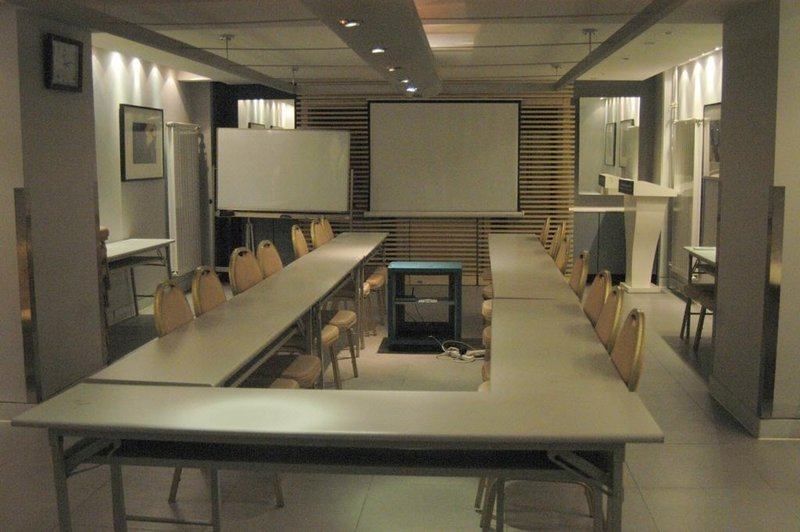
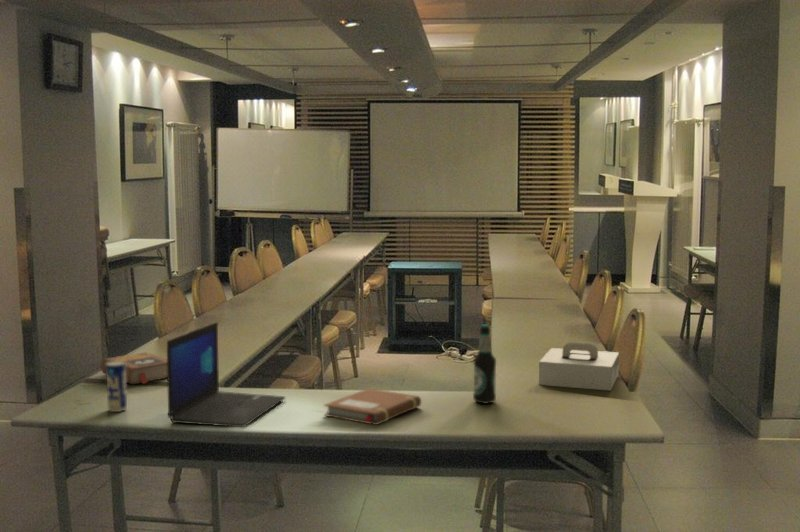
+ notebook (372, 406)
+ tissue box (579, 361)
+ beverage can (116, 386)
+ laptop (218, 371)
+ bottle (484, 363)
+ book (139, 368)
